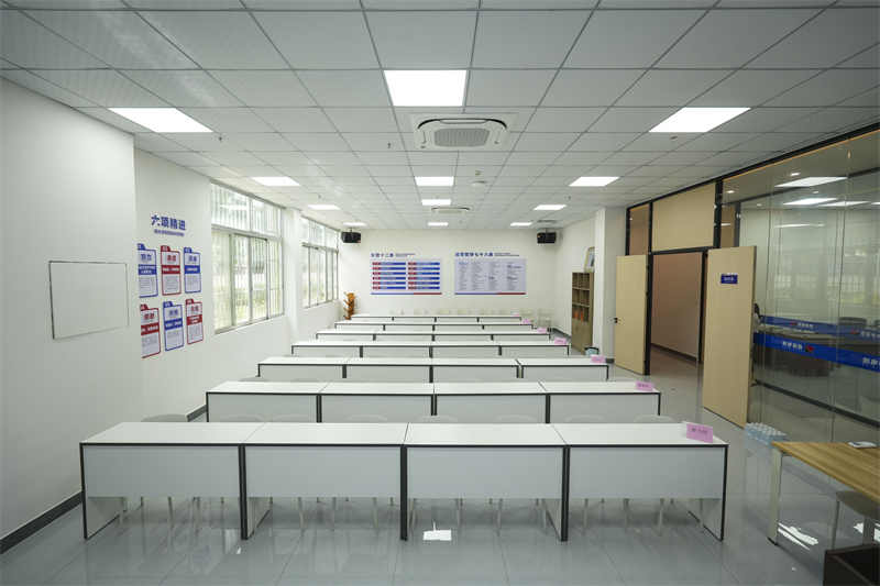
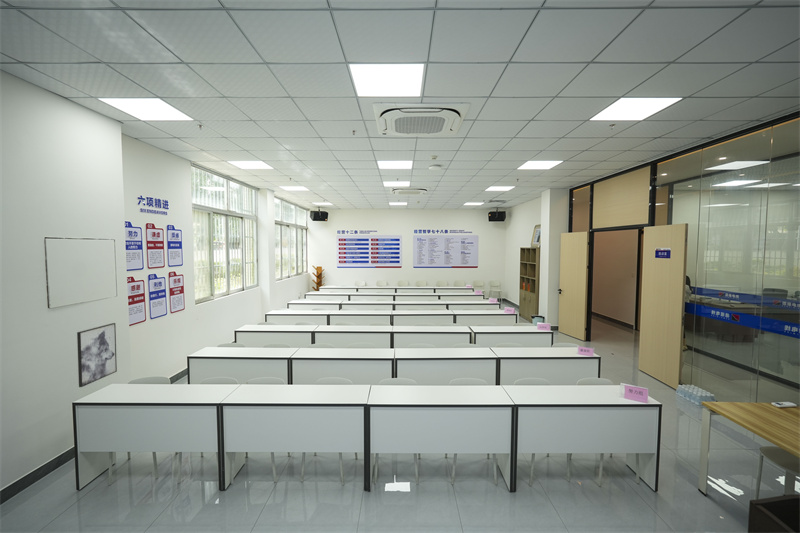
+ wall art (98, 353)
